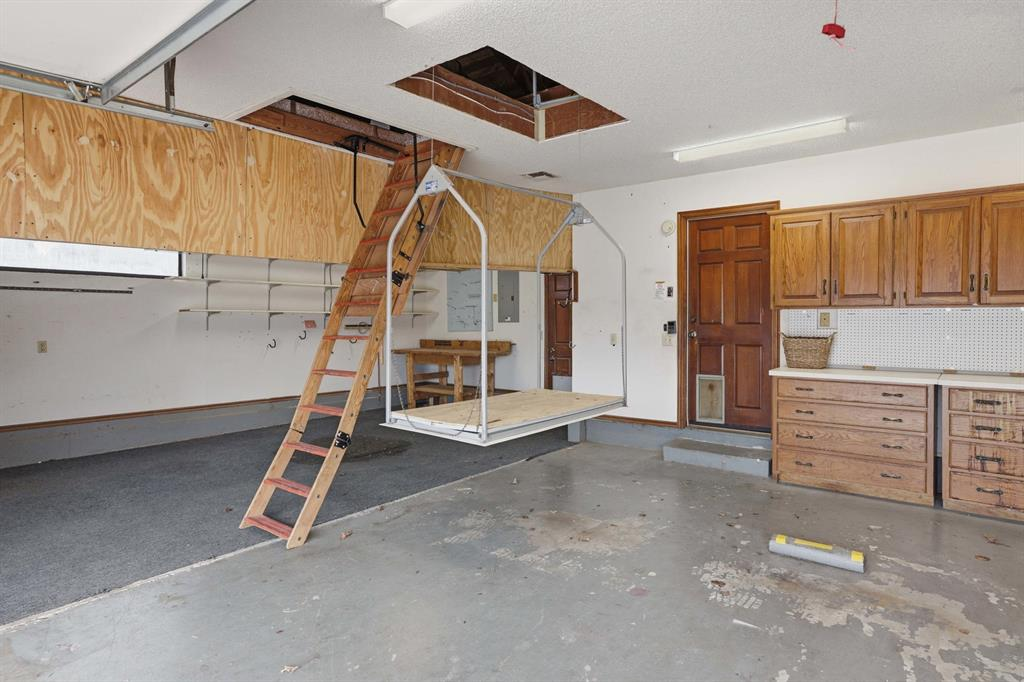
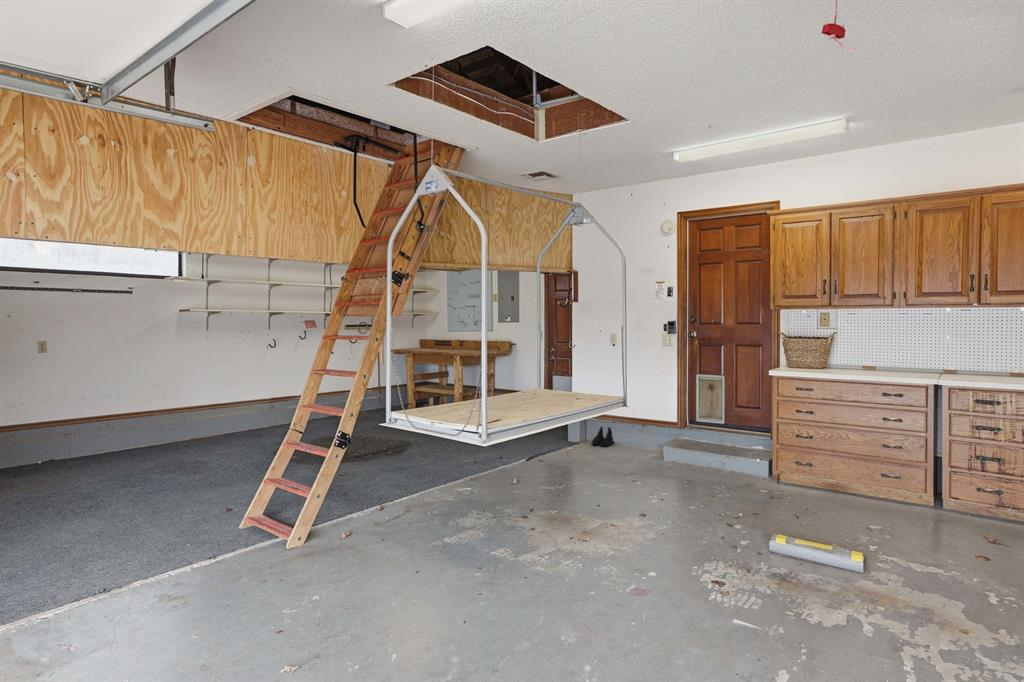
+ boots (603, 436)
